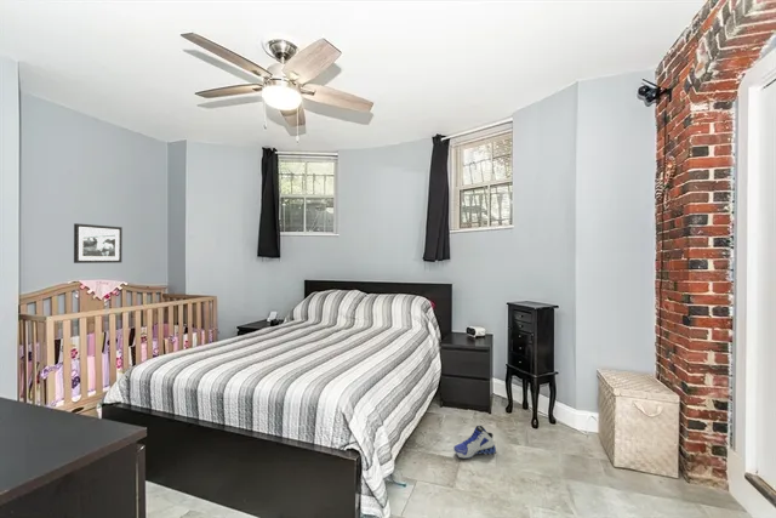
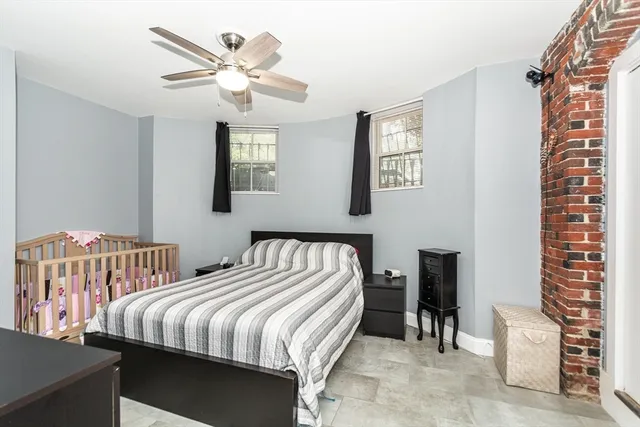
- picture frame (98, 244)
- sneaker (474, 439)
